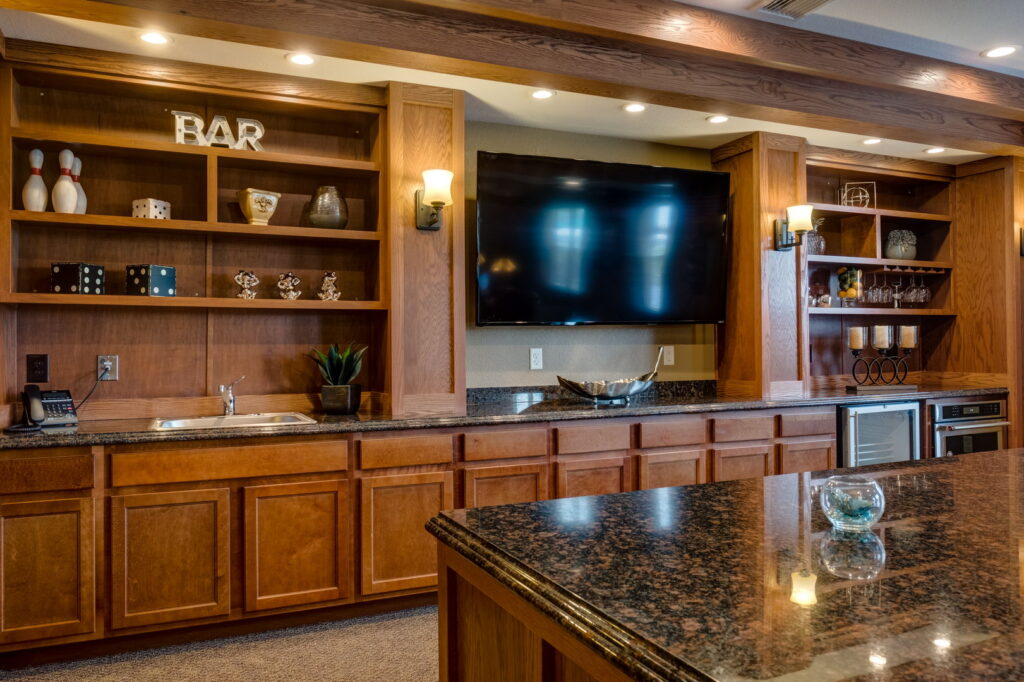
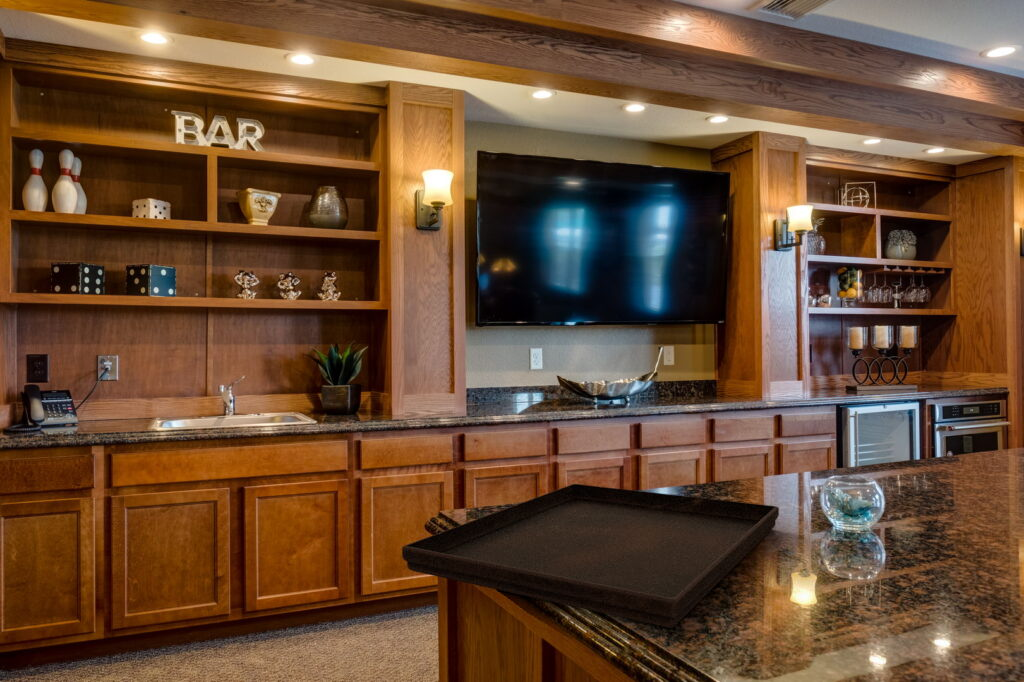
+ serving tray (609, 535)
